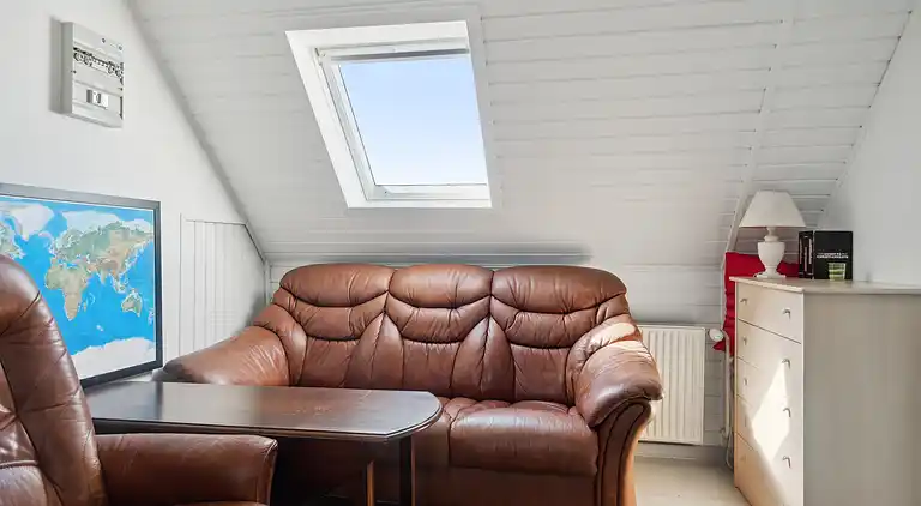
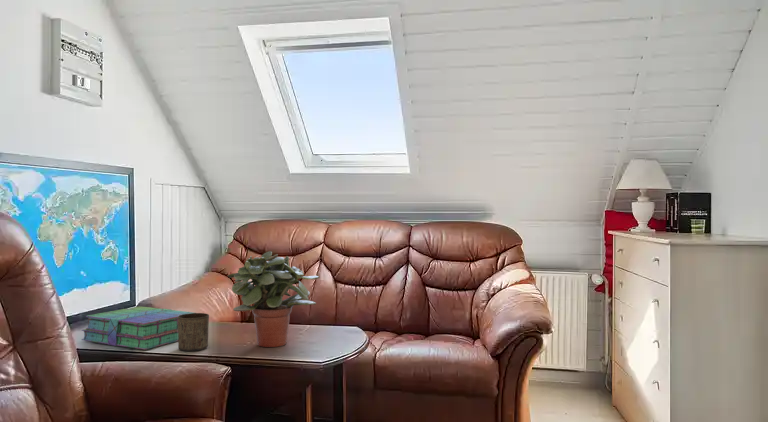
+ stack of books (142, 325)
+ potted plant (273, 297)
+ cup (193, 331)
